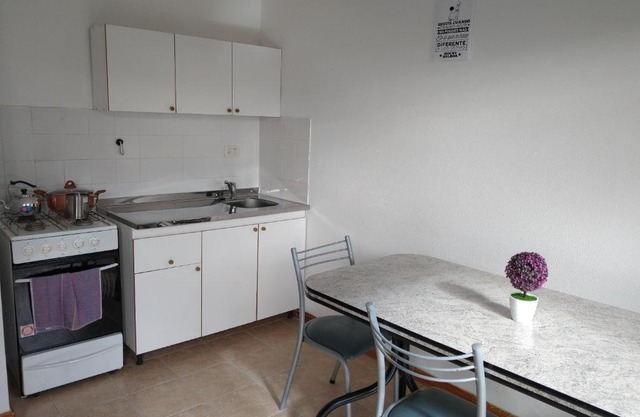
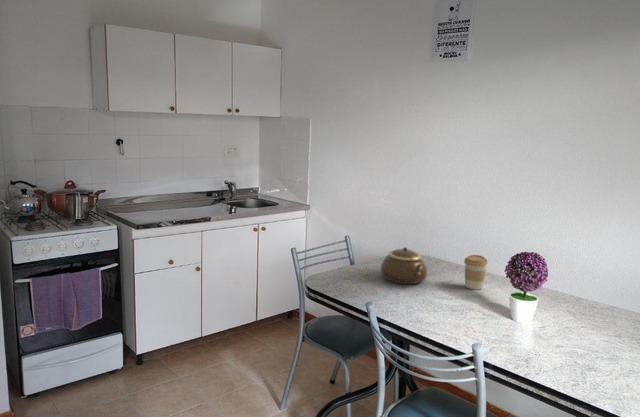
+ teapot (405, 263)
+ coffee cup (474, 271)
